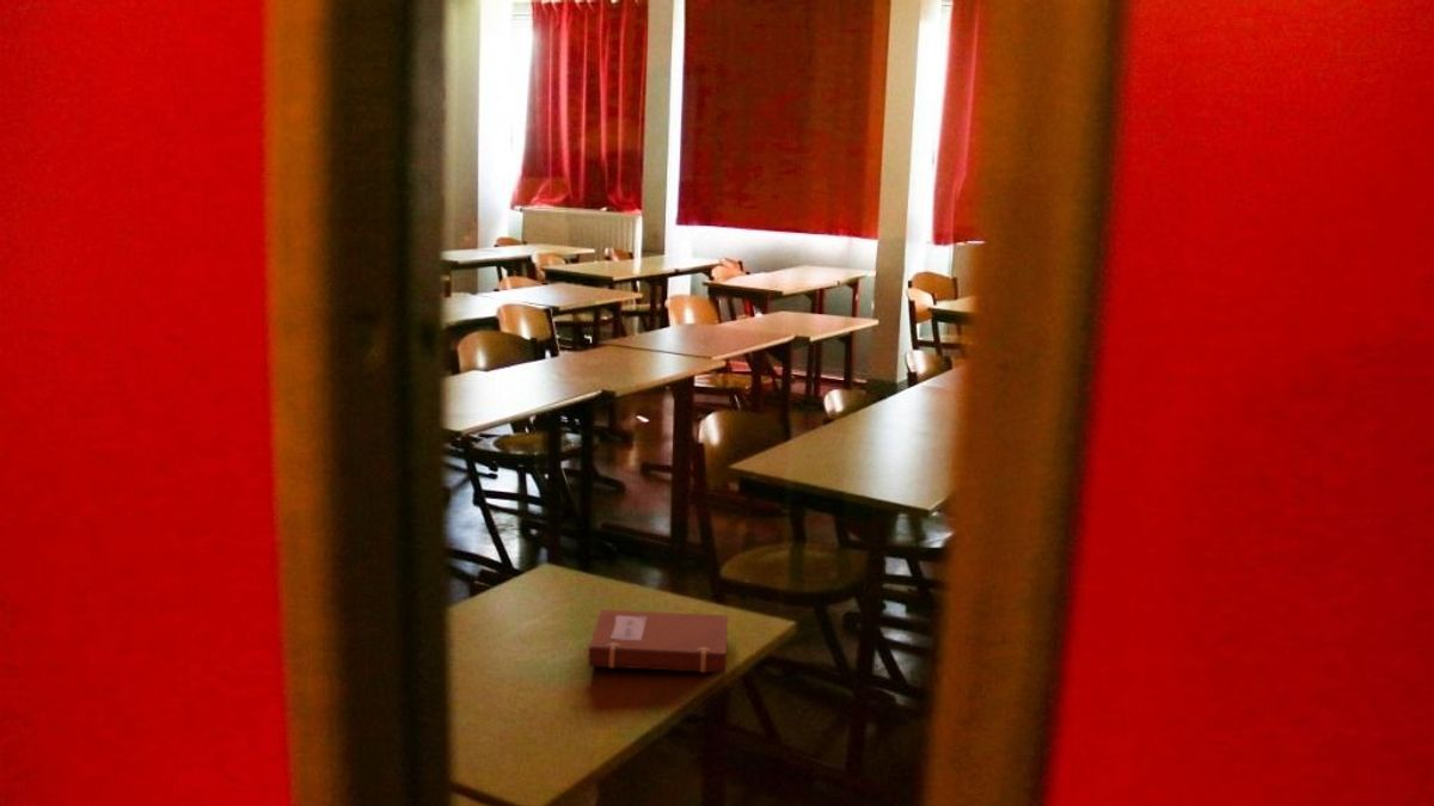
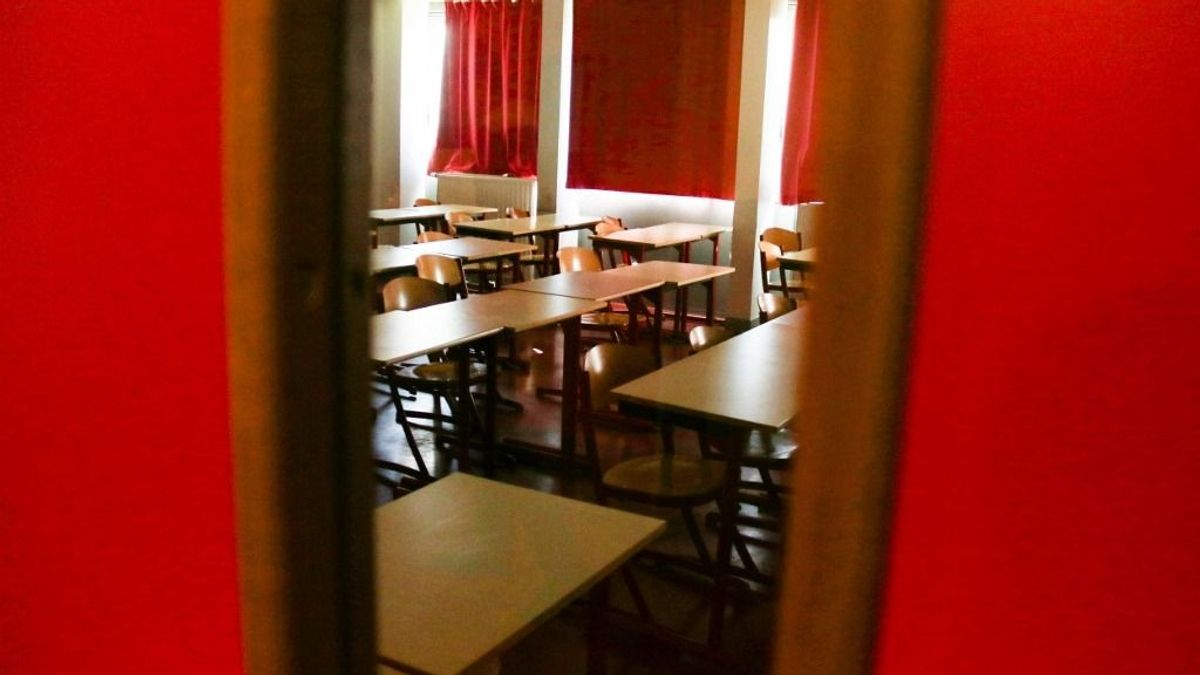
- notebook (656, 640)
